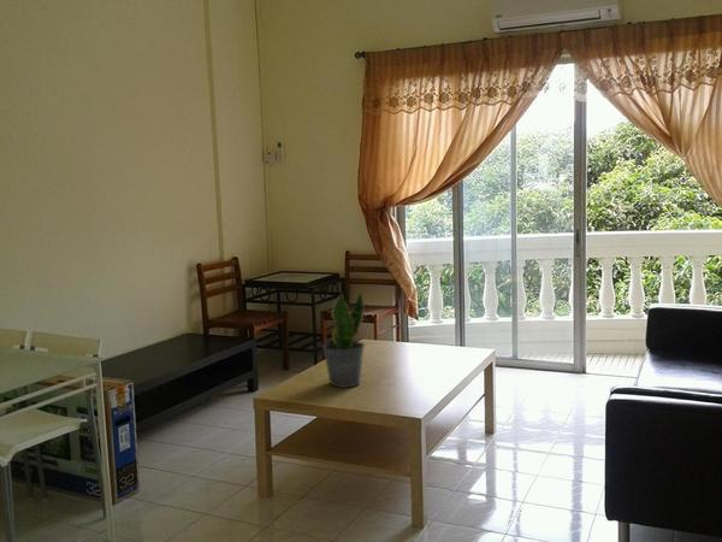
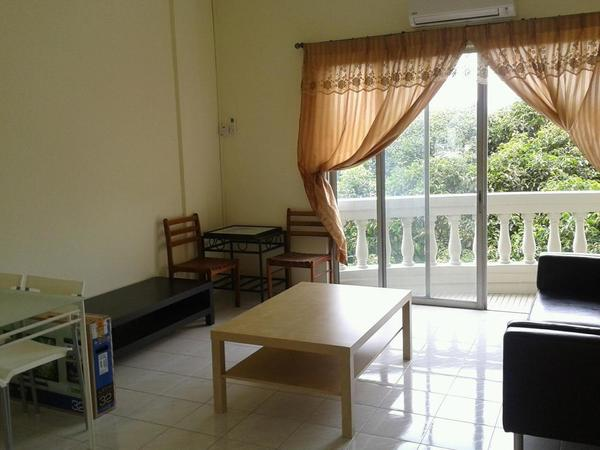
- potted plant (343, 336)
